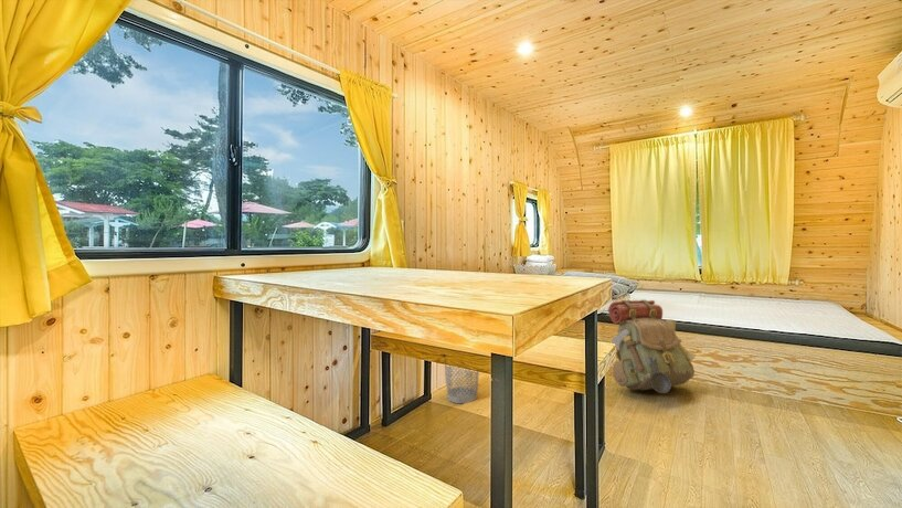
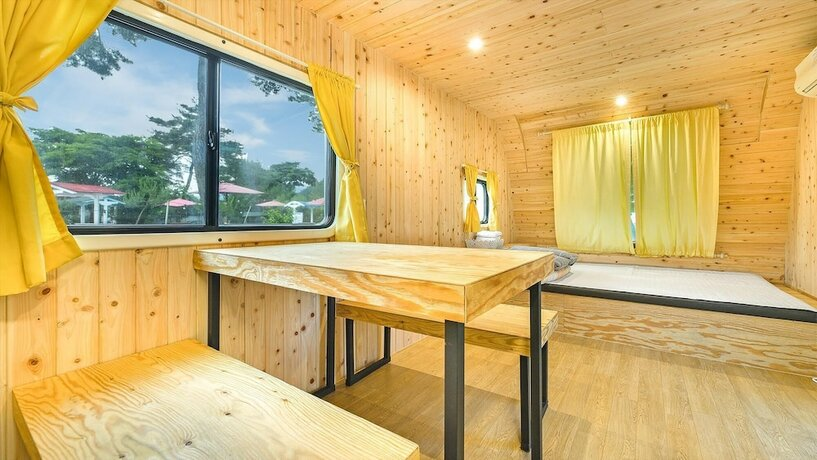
- wastebasket (461, 375)
- backpack (648, 346)
